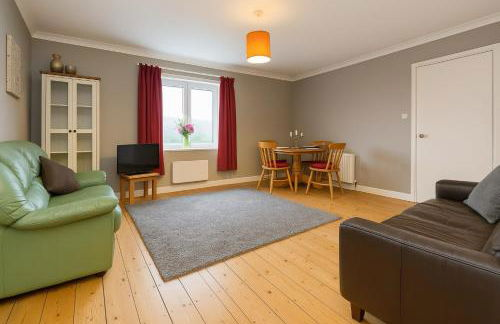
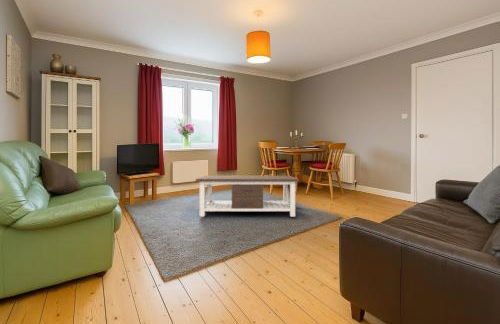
+ coffee table (247, 194)
